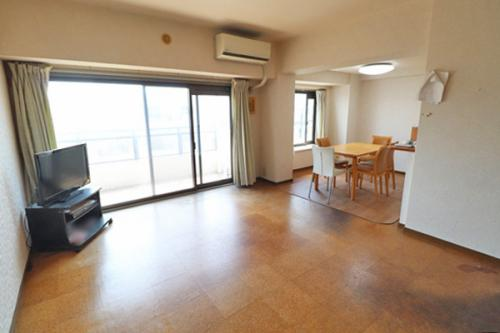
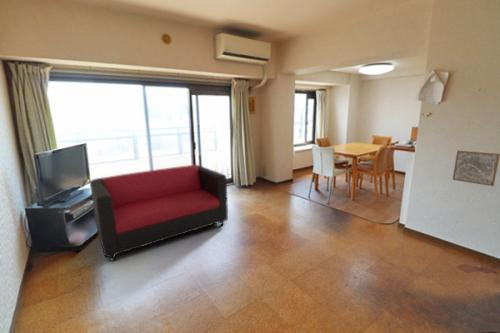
+ sofa (162, 201)
+ wall art (475, 167)
